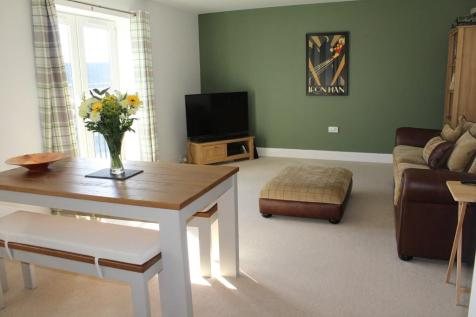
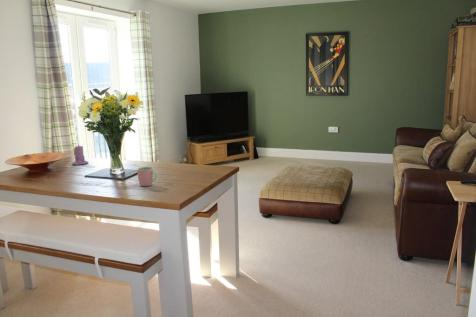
+ cup (147, 176)
+ candle (79, 153)
